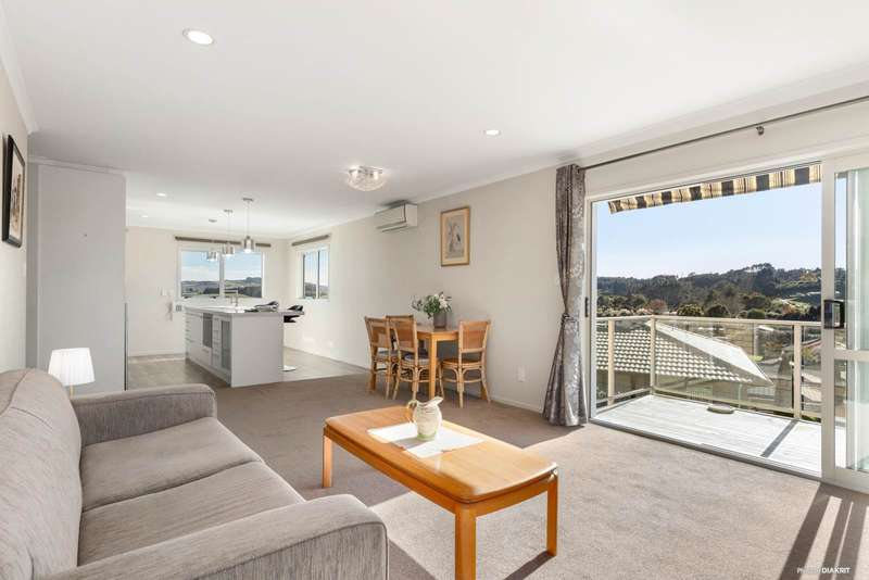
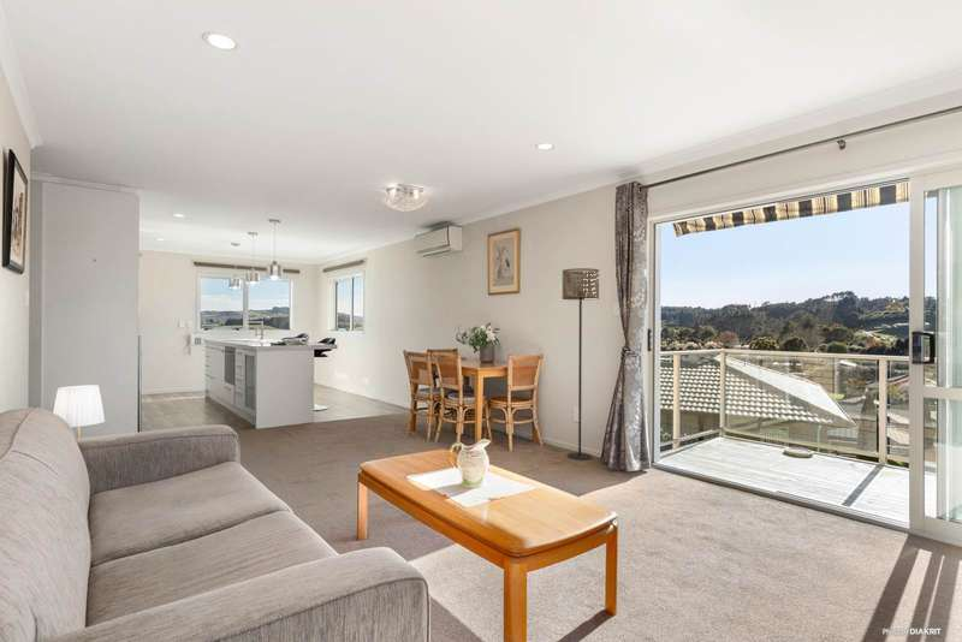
+ floor lamp (580, 363)
